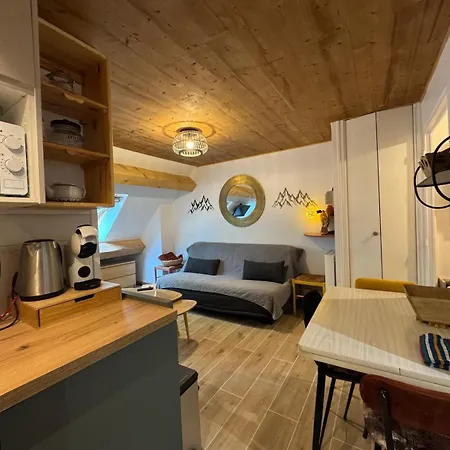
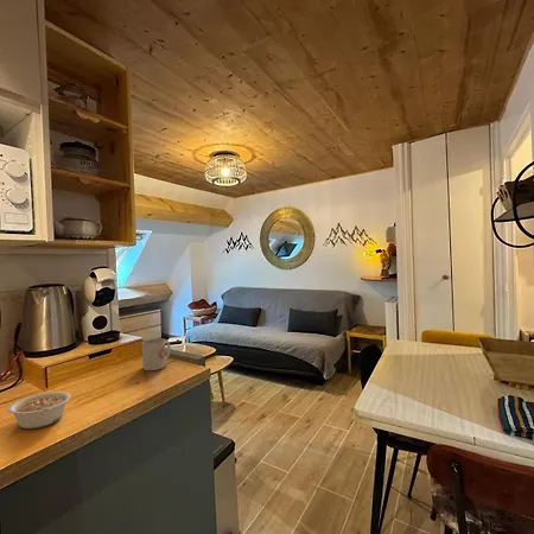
+ mug (158, 352)
+ legume (43, 408)
